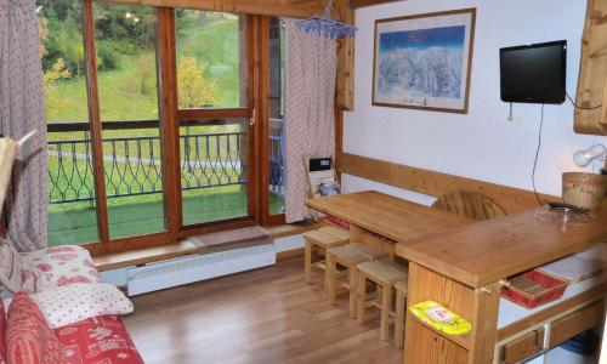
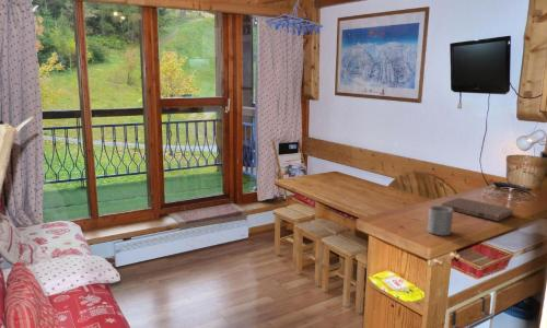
+ mug (442, 219)
+ book (476, 208)
